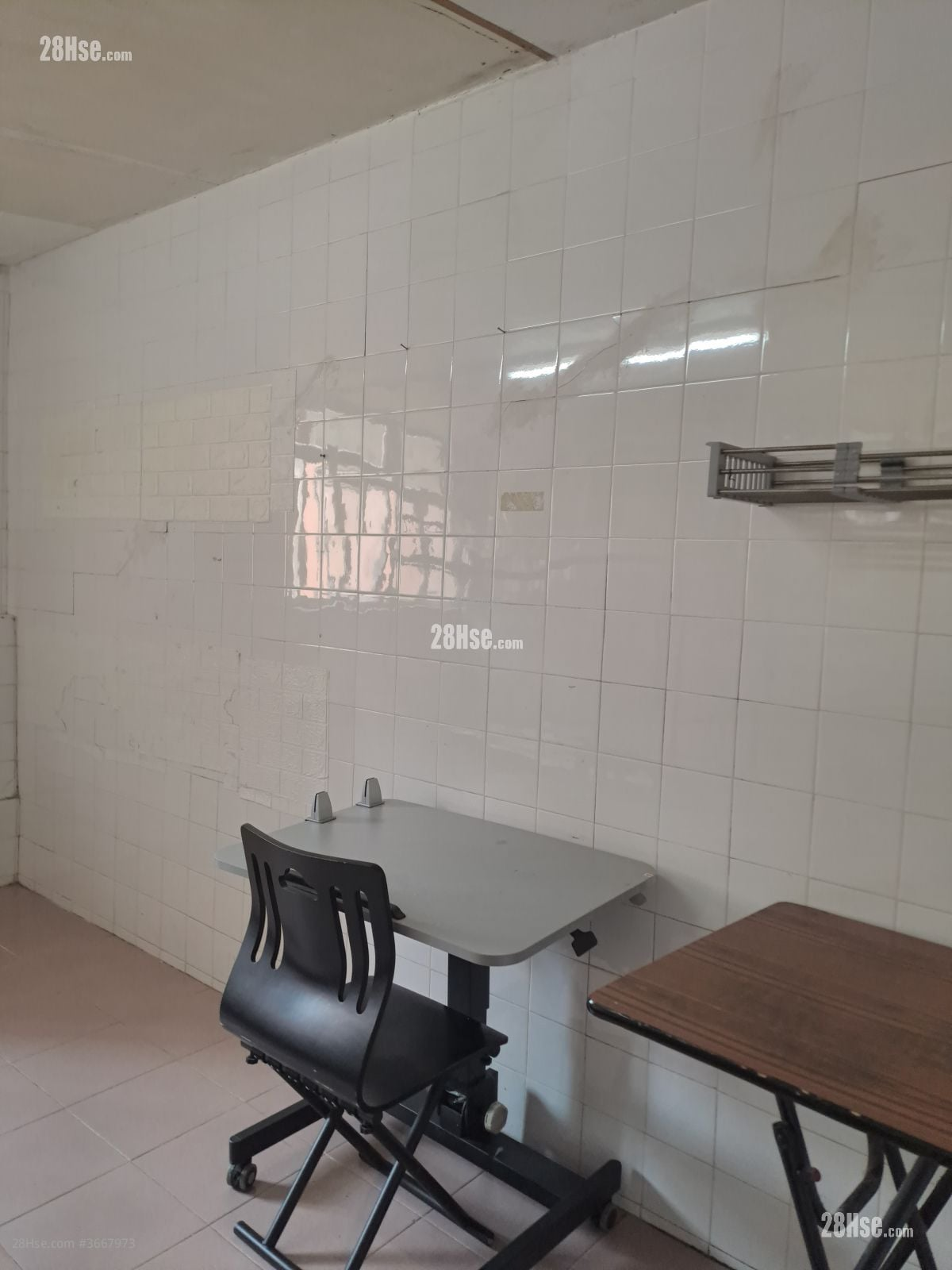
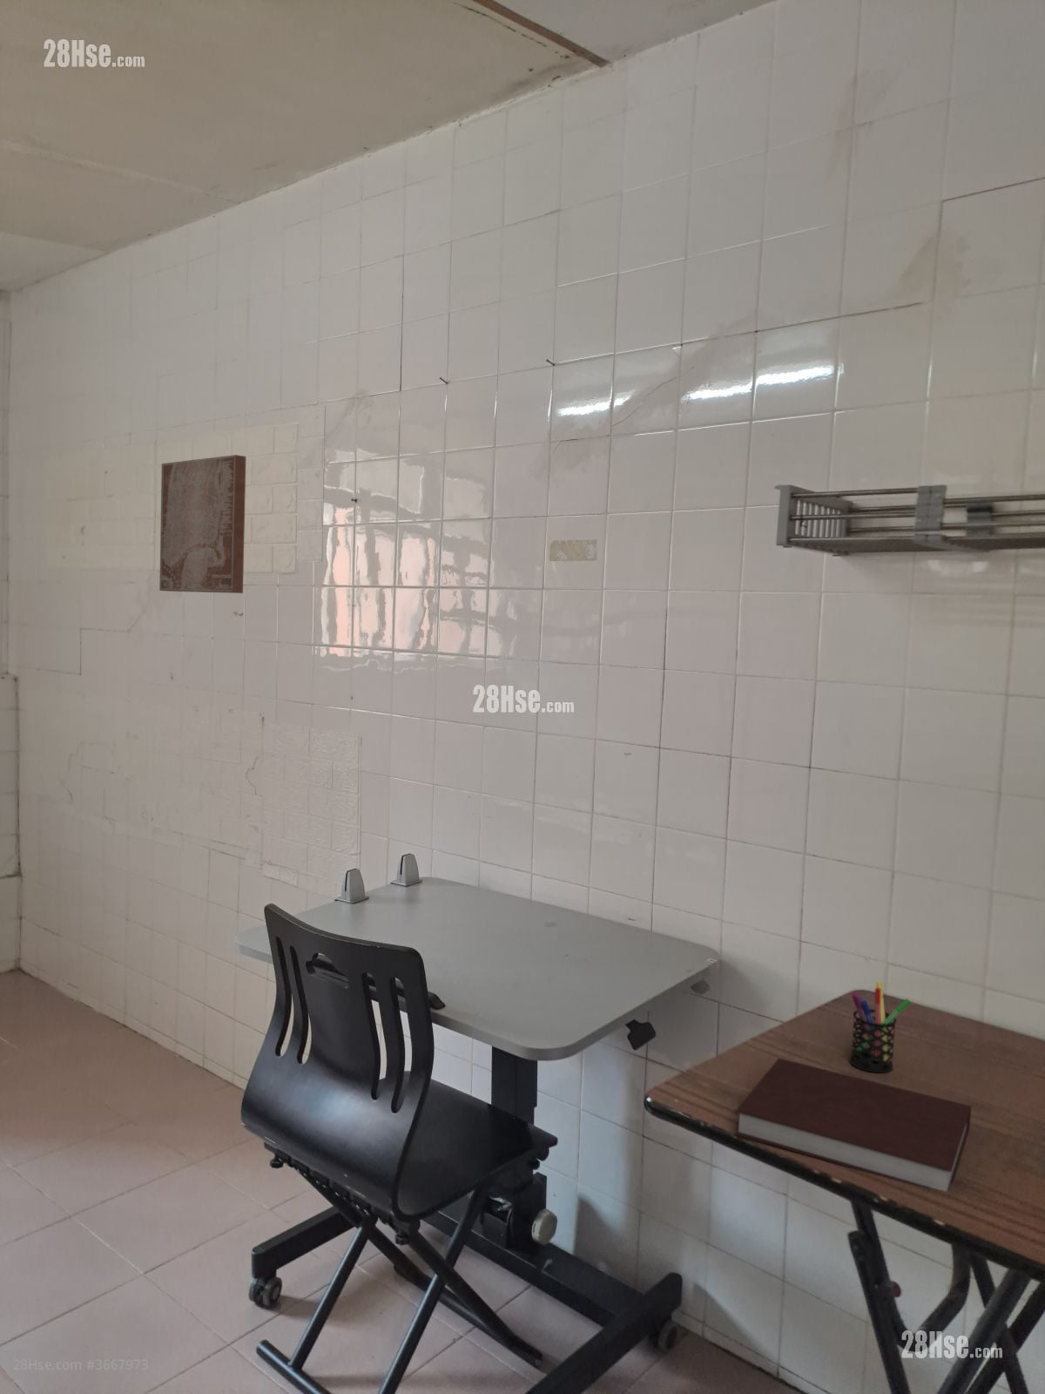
+ pen holder (878, 1024)
+ wall art (200, 526)
+ notebook (854, 1120)
